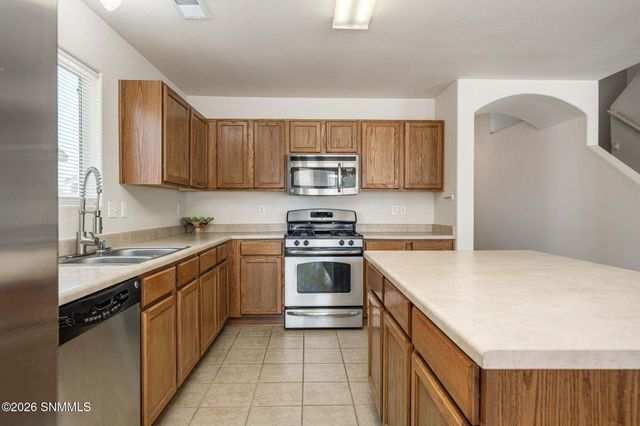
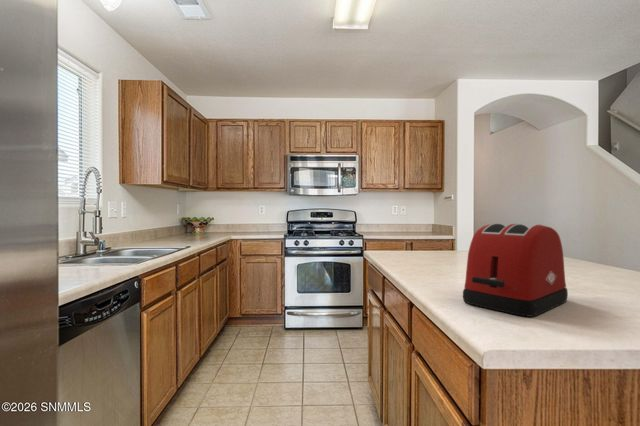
+ toaster (515, 262)
